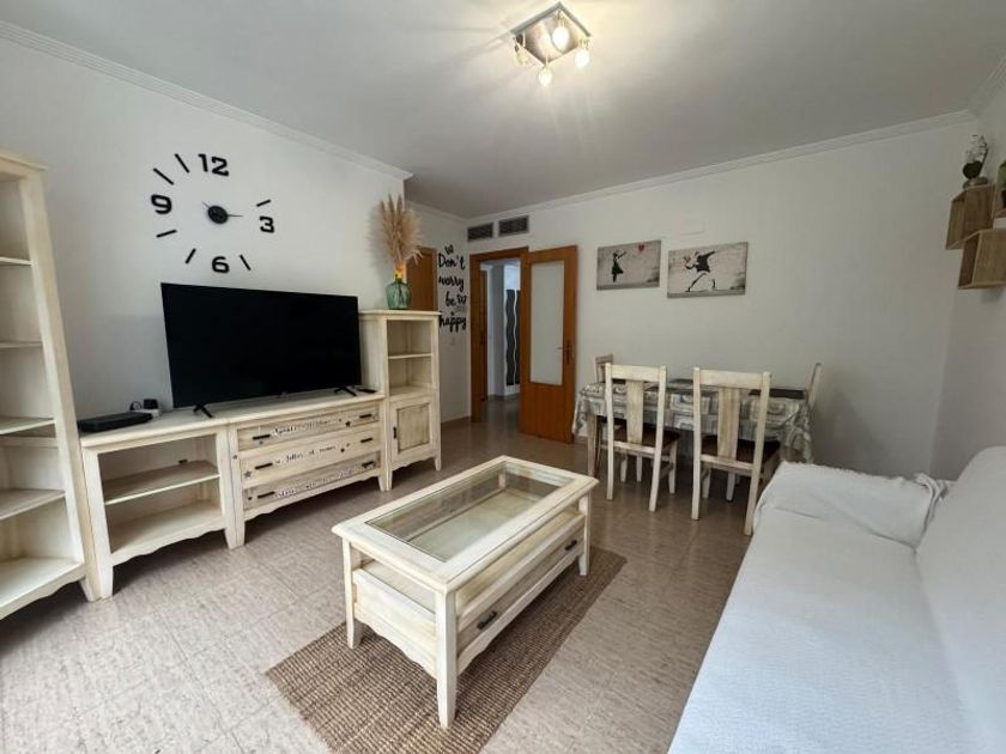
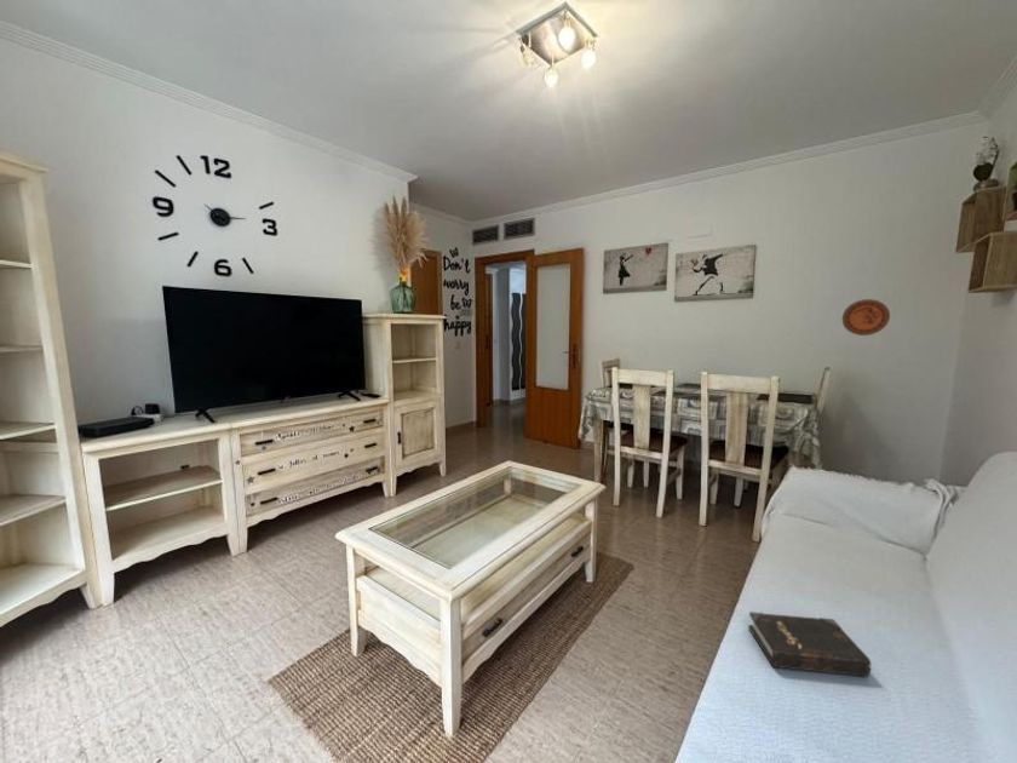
+ decorative plate (864, 317)
+ hardback book (804, 642)
